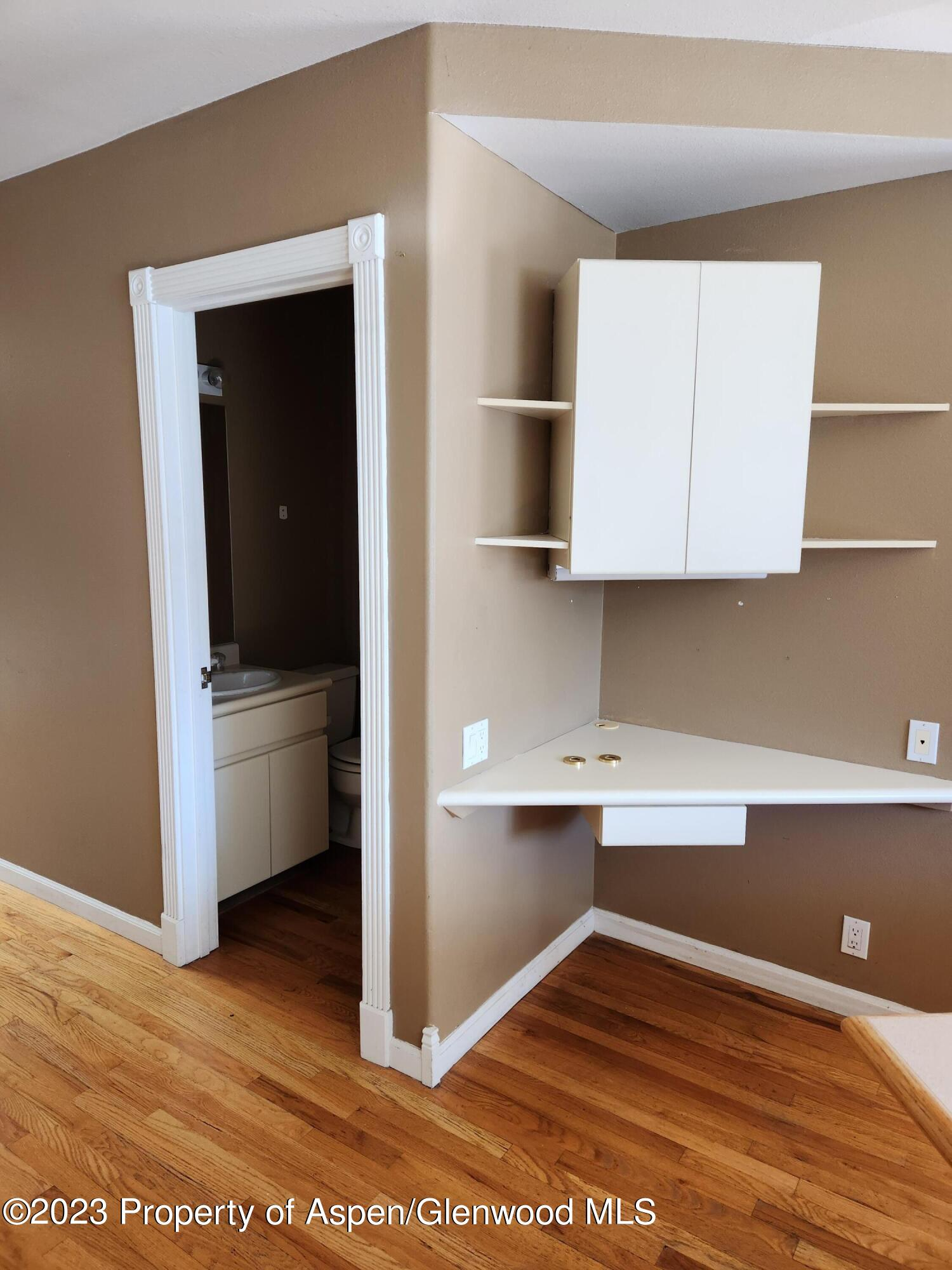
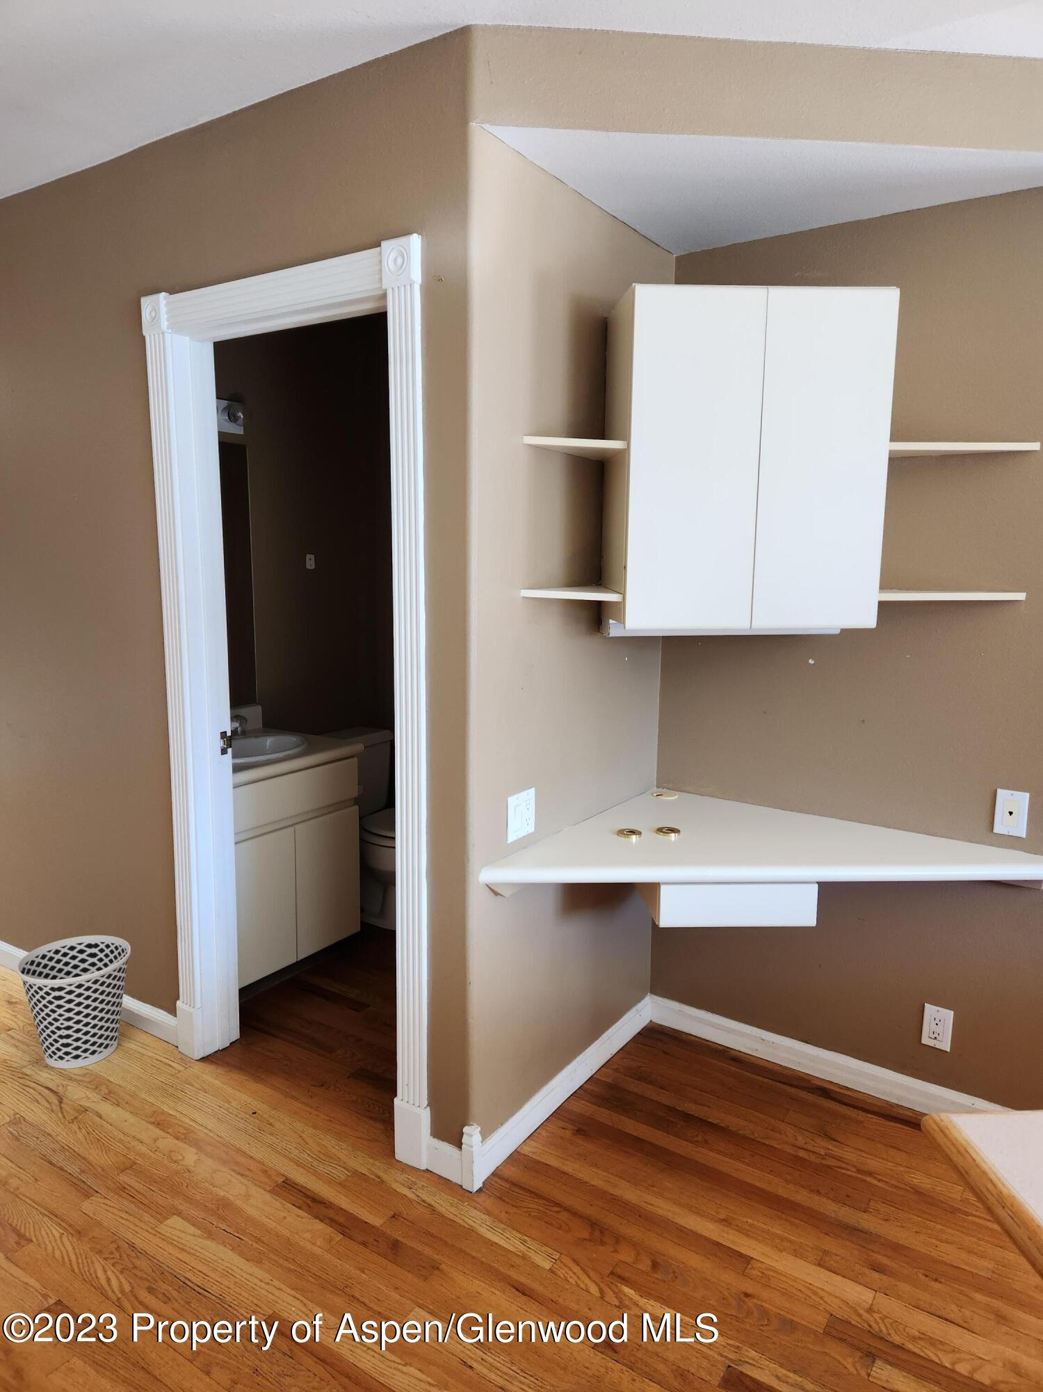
+ wastebasket (78, 1003)
